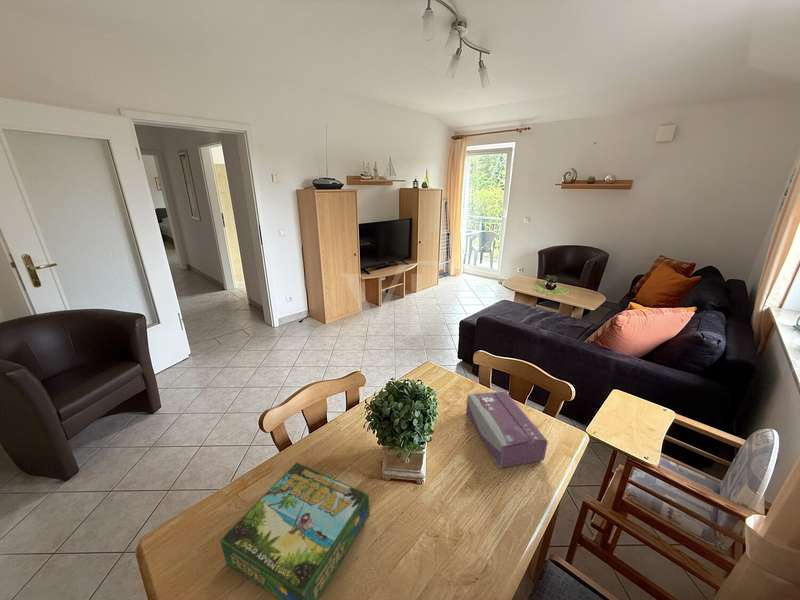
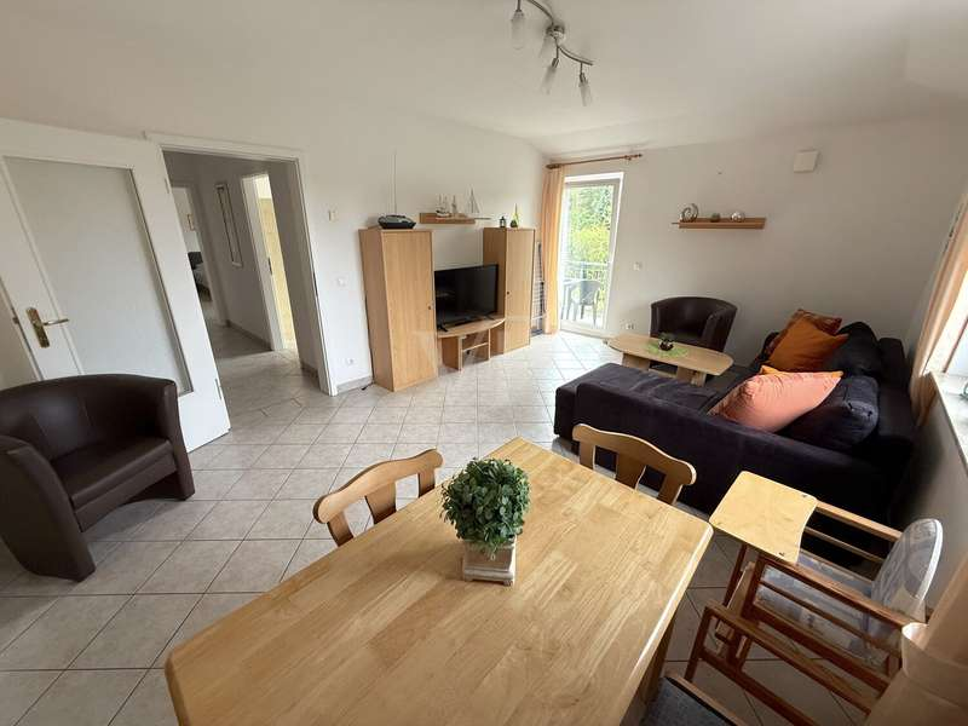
- tissue box (502, 424)
- board game (300, 526)
